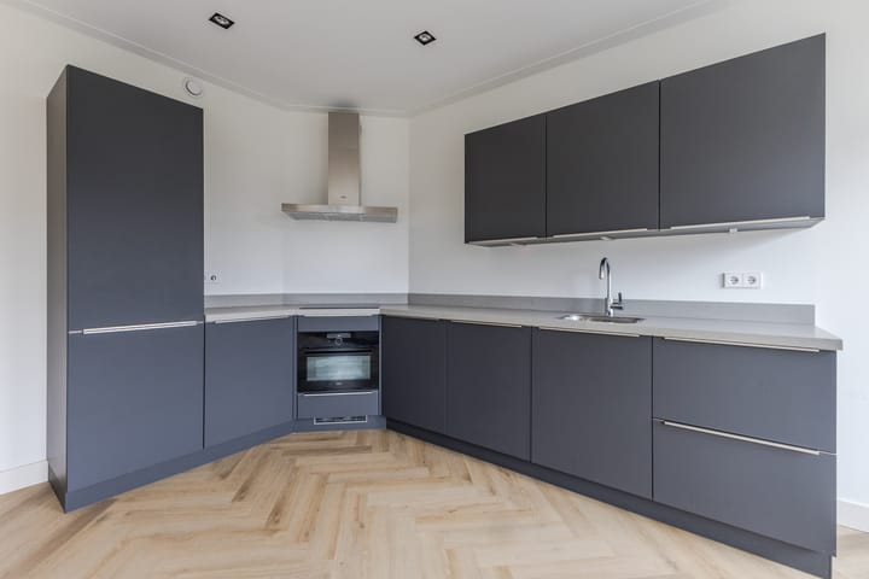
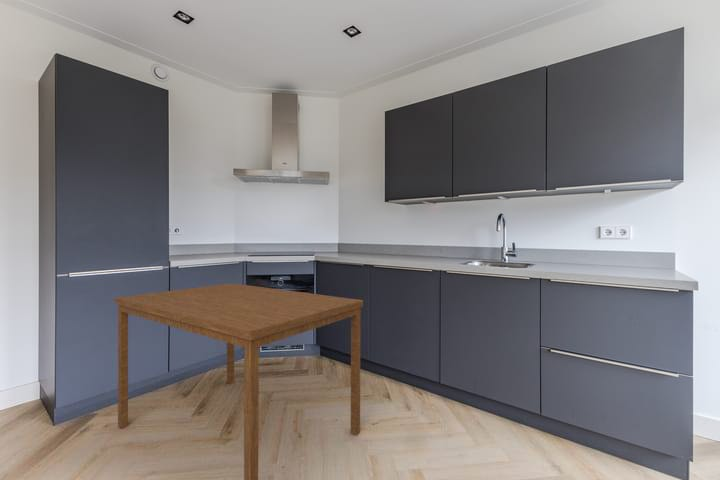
+ dining table (233, 364)
